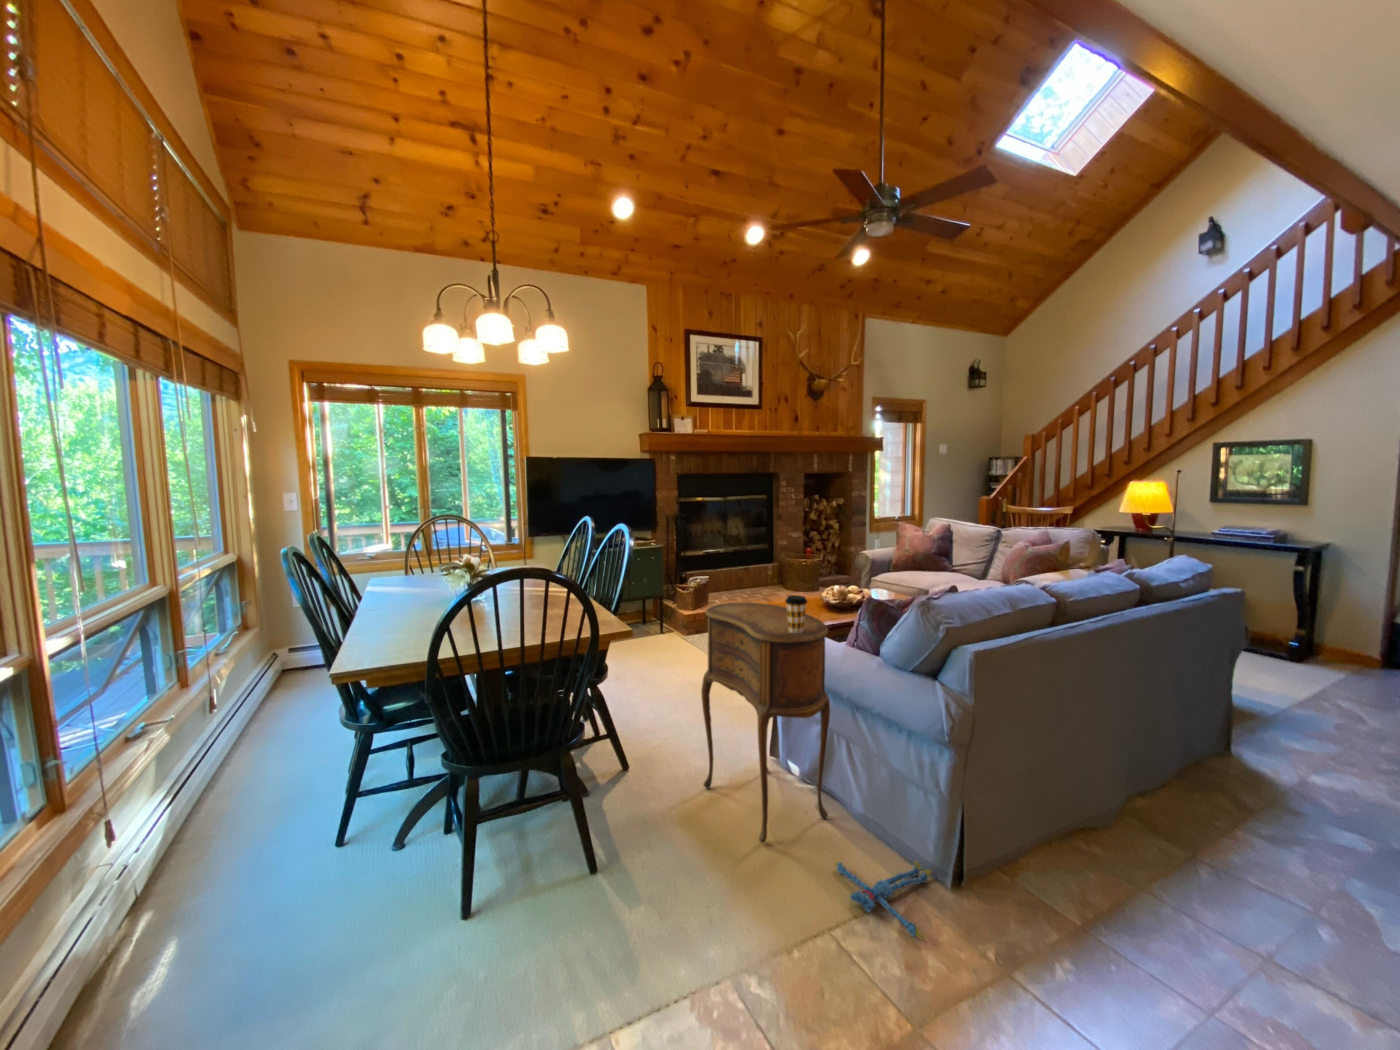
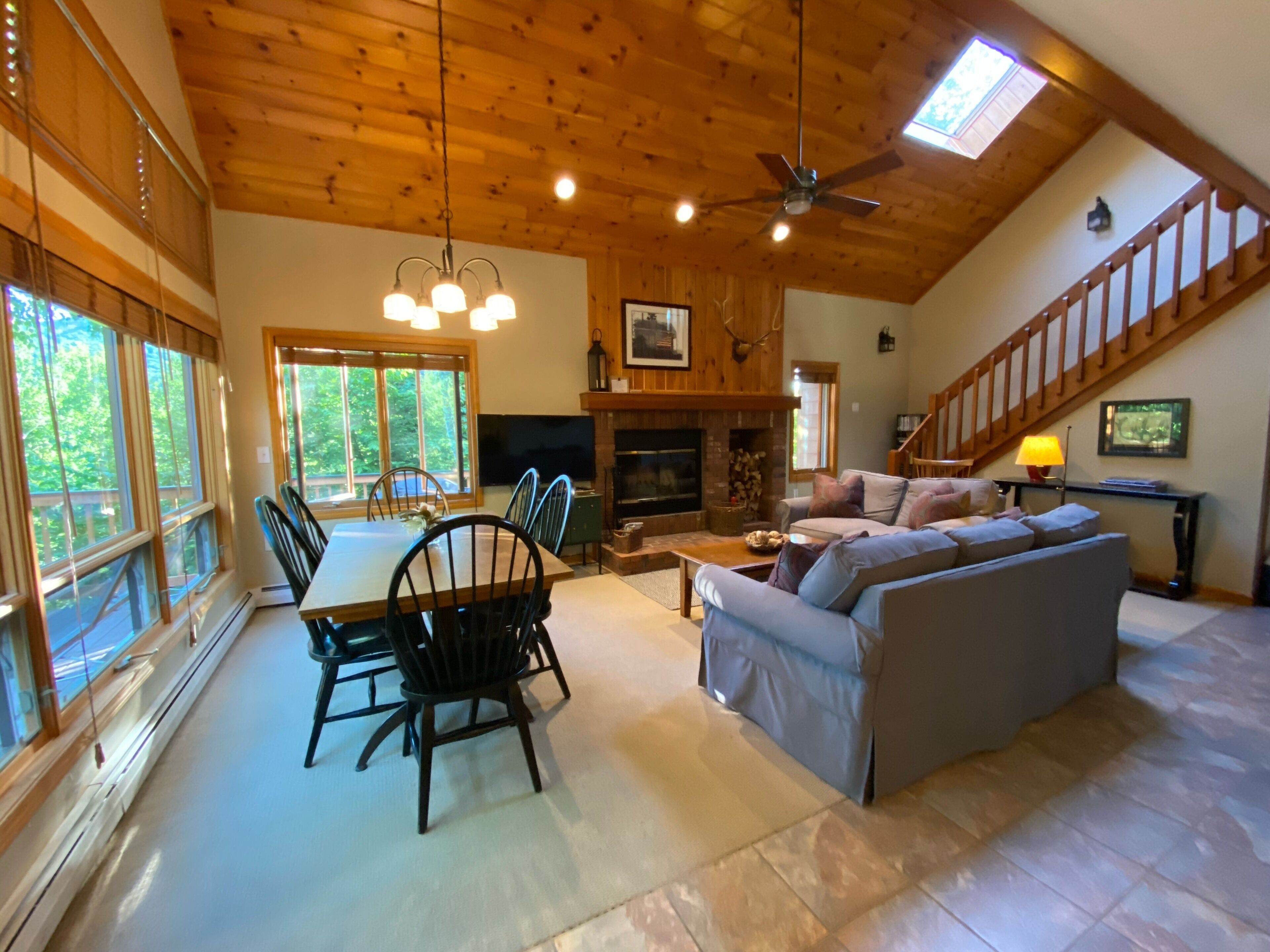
- coffee cup (796, 613)
- side table (766, 710)
- plush toy (892, 886)
